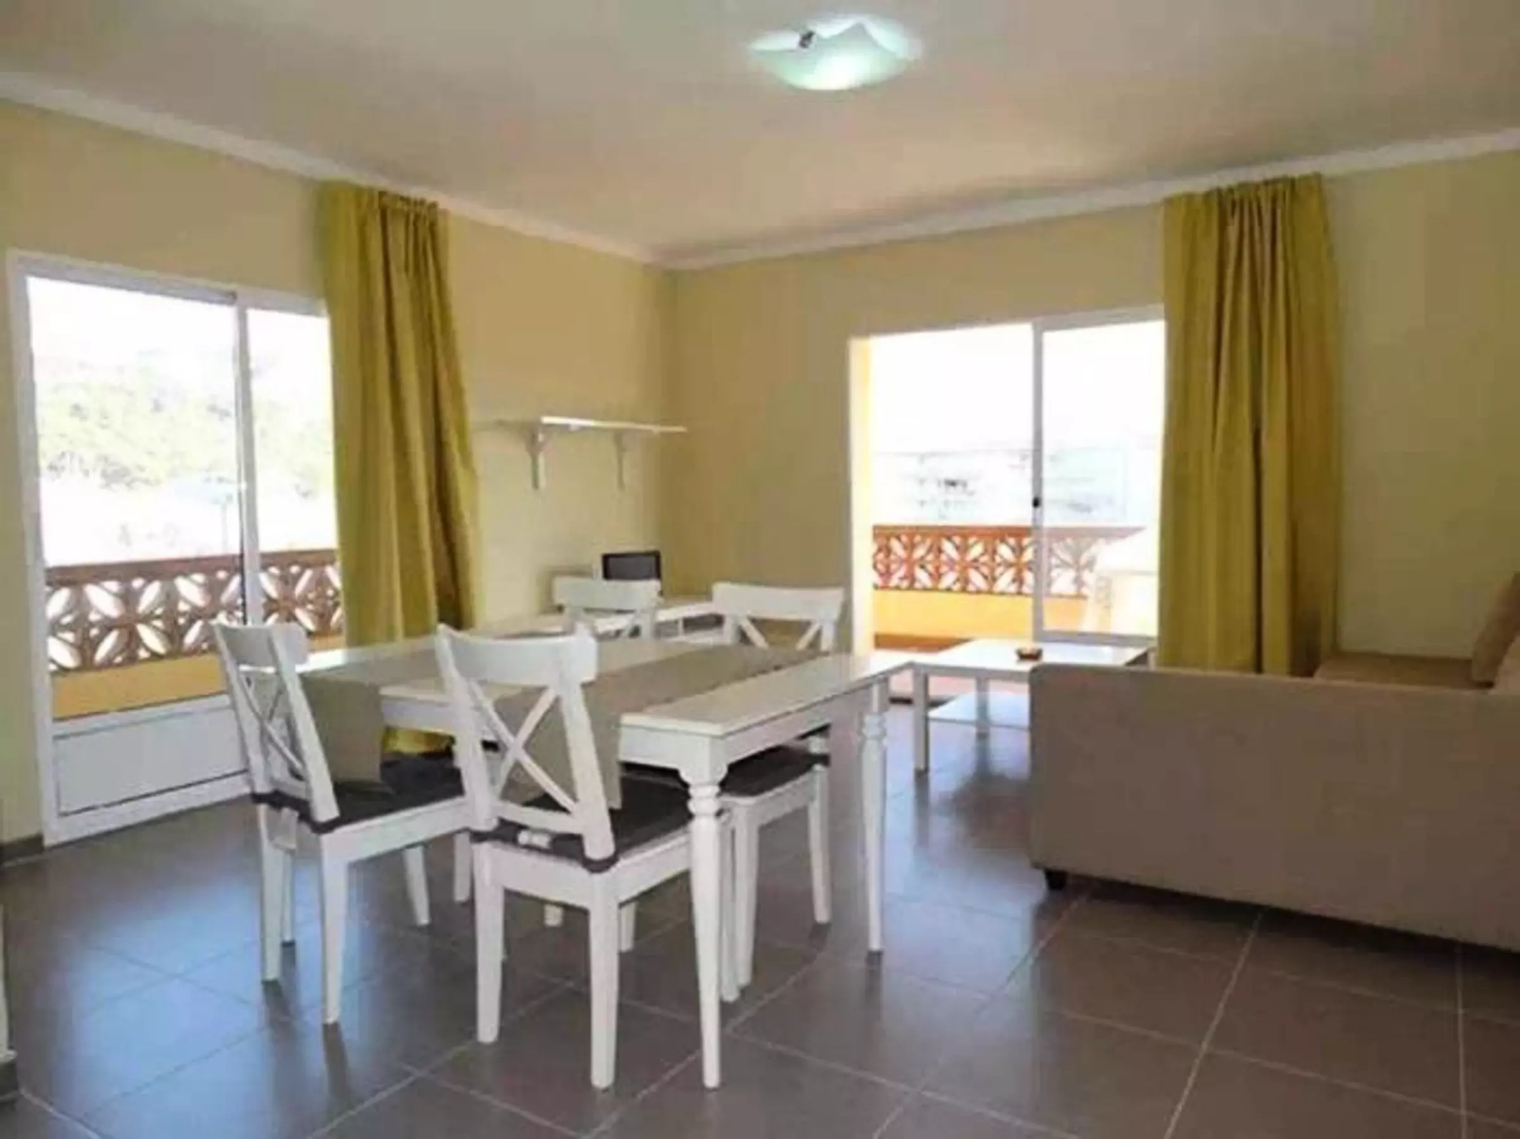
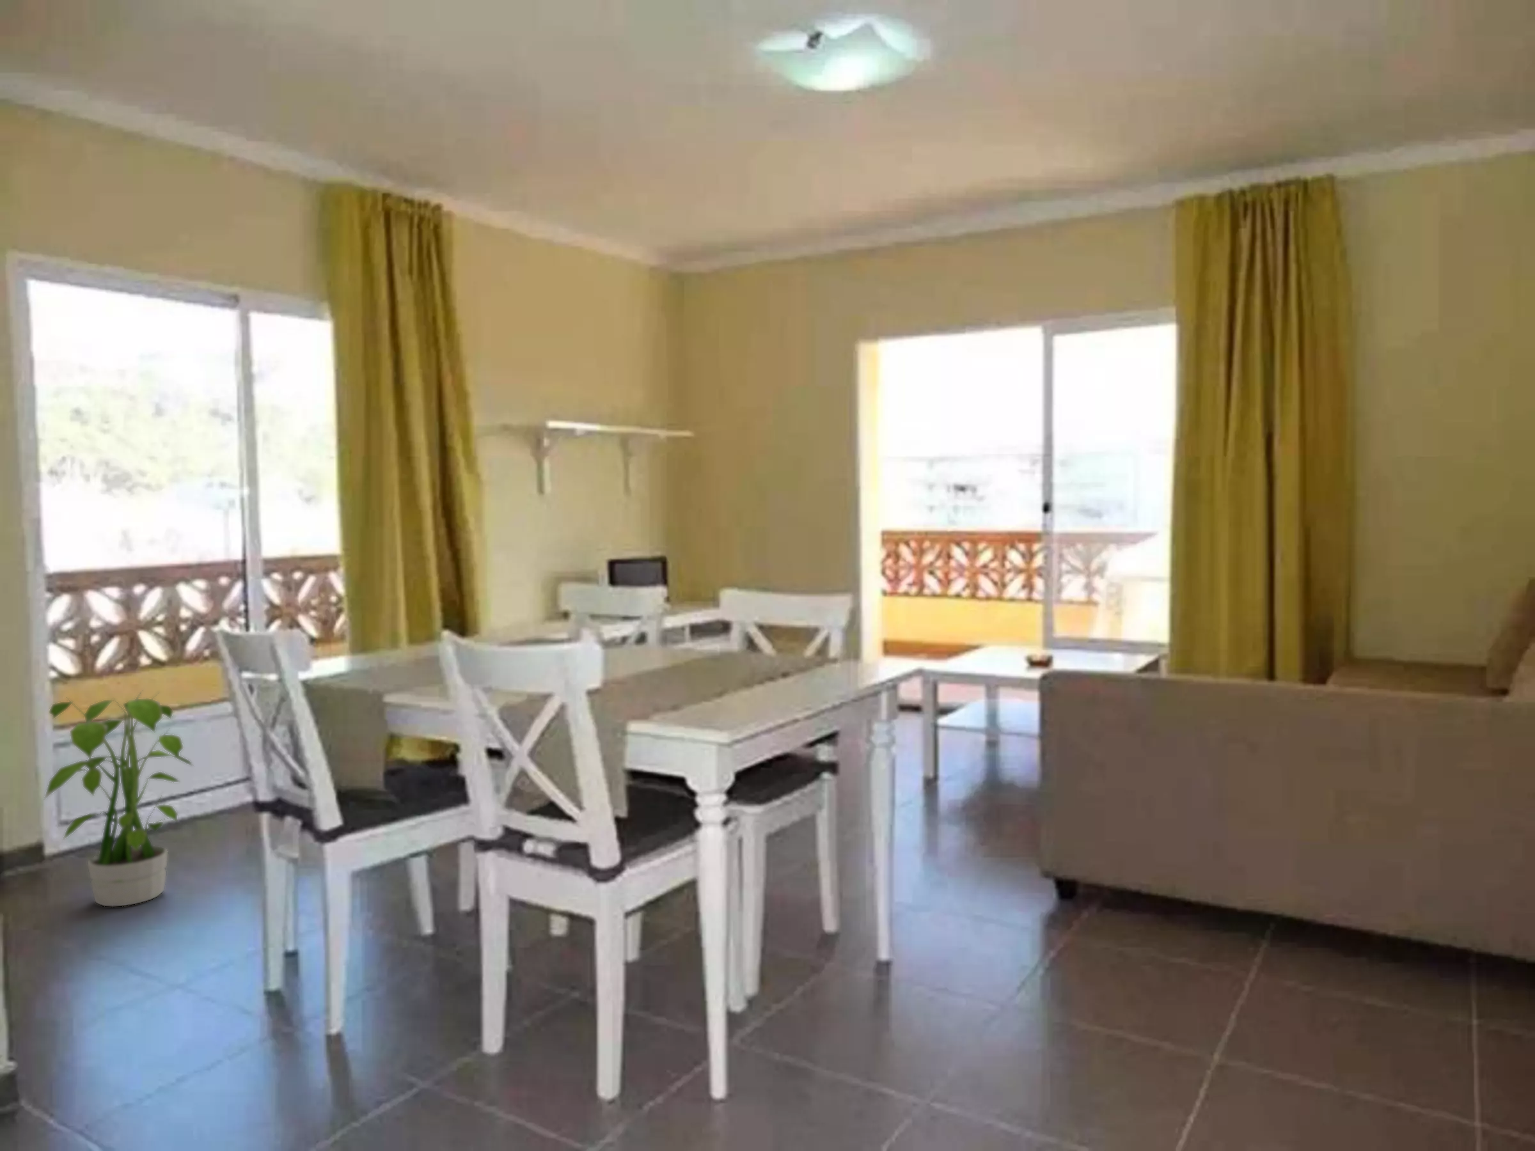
+ potted plant (123, 793)
